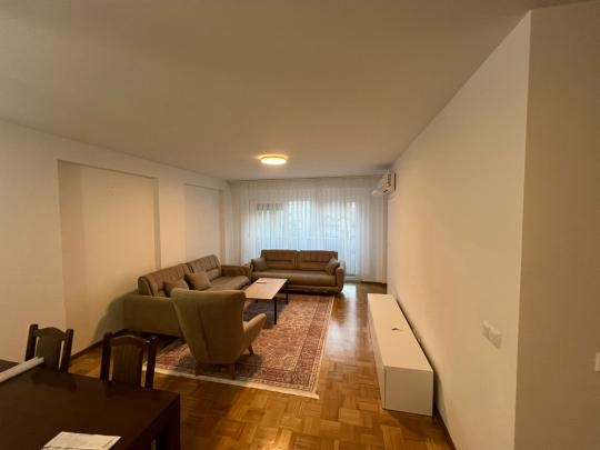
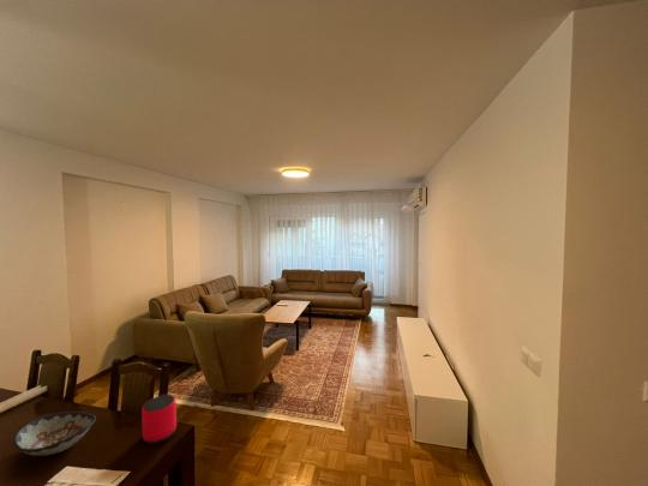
+ decorative bowl (58, 436)
+ speaker (160, 418)
